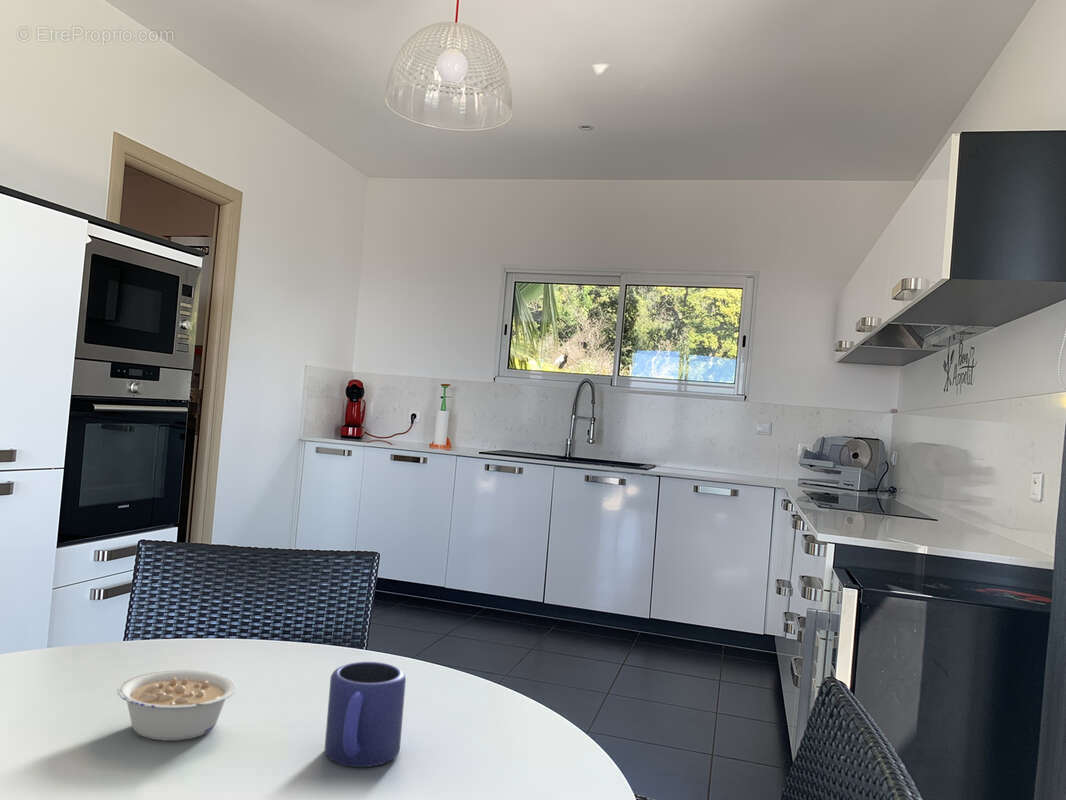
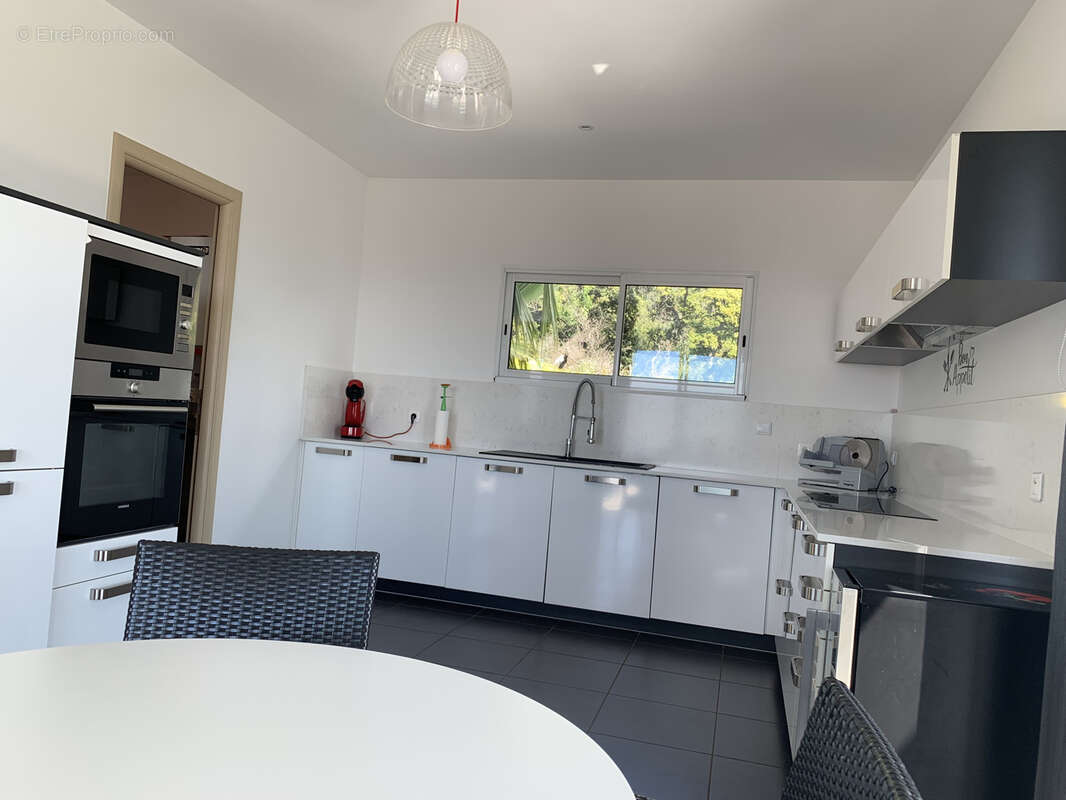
- legume (180, 703)
- mug (362, 716)
